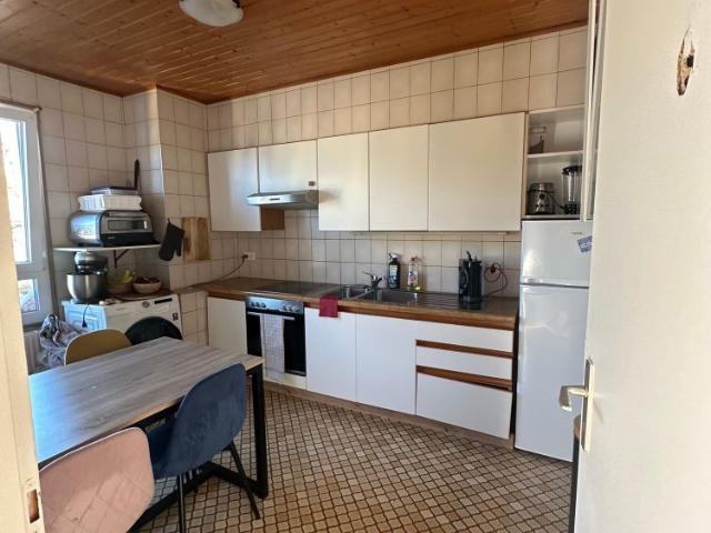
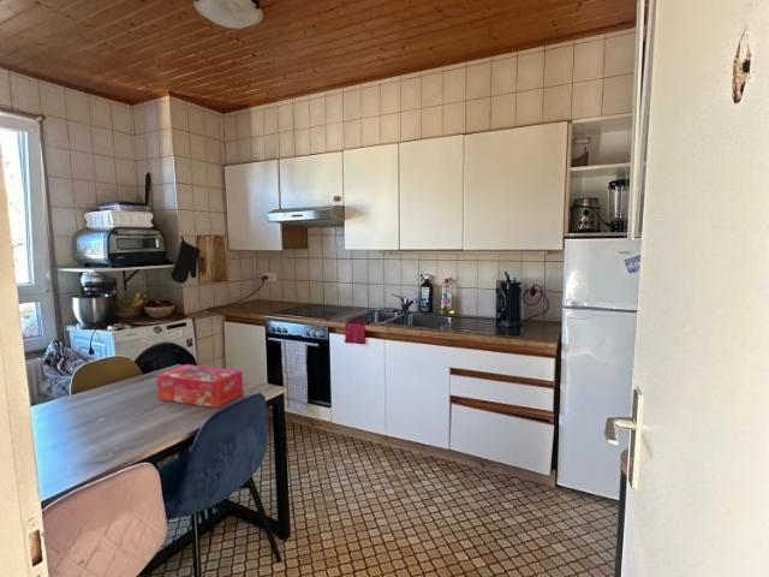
+ tissue box (199, 385)
